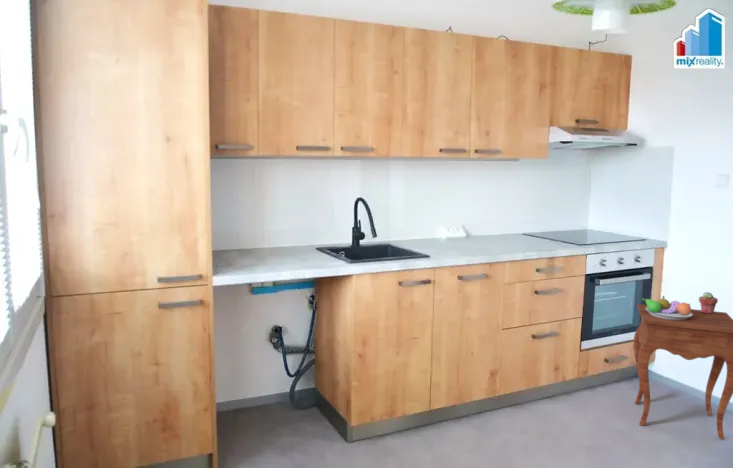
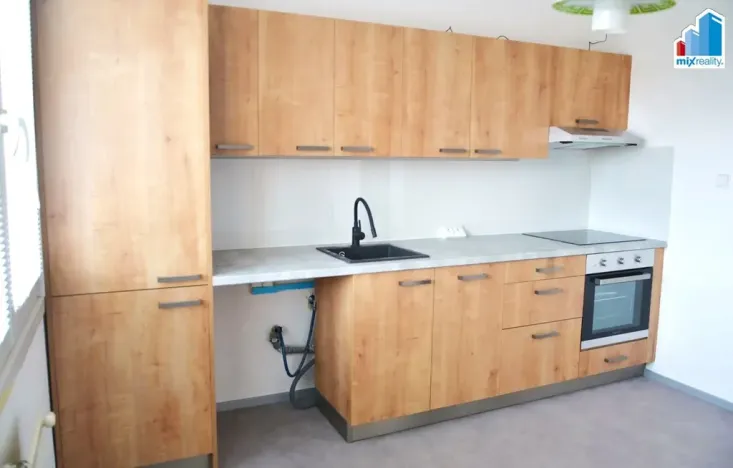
- fruit bowl (667, 306)
- side table (686, 359)
- potted succulent (708, 301)
